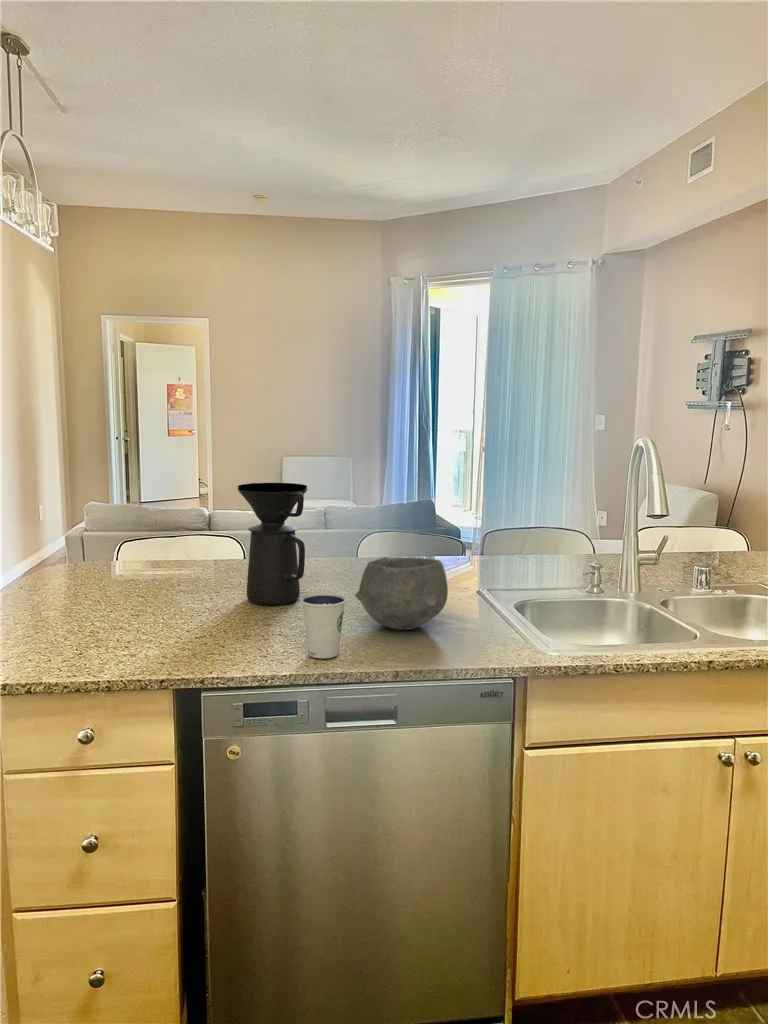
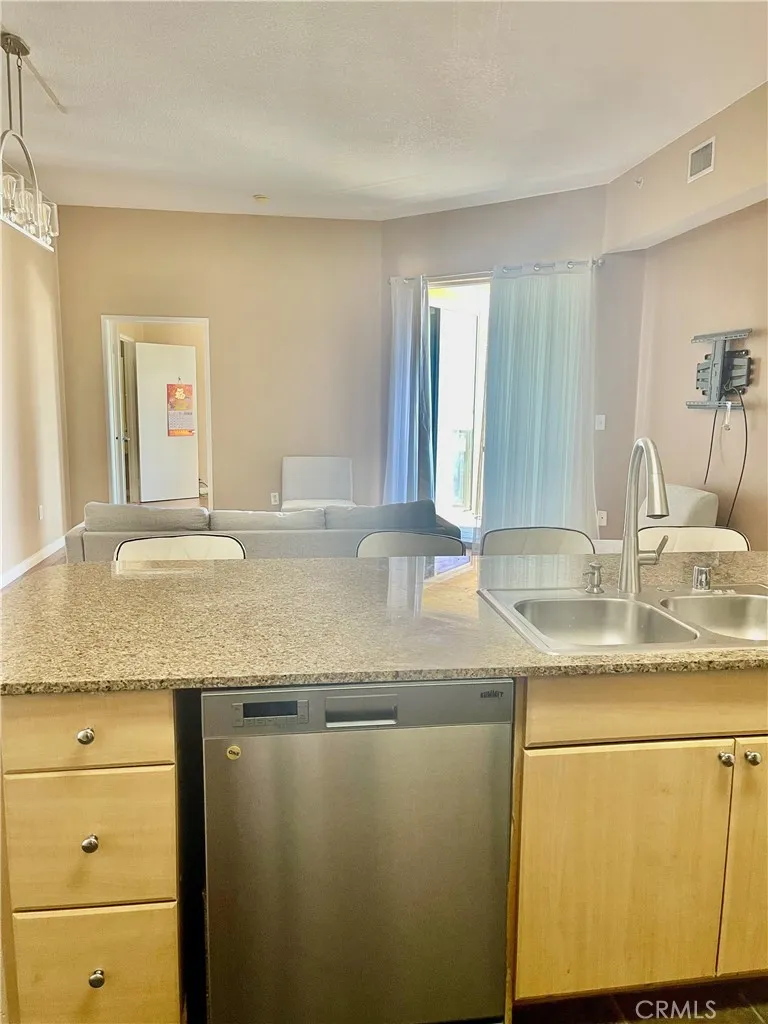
- bowl (405, 592)
- dixie cup (323, 626)
- coffee maker (273, 543)
